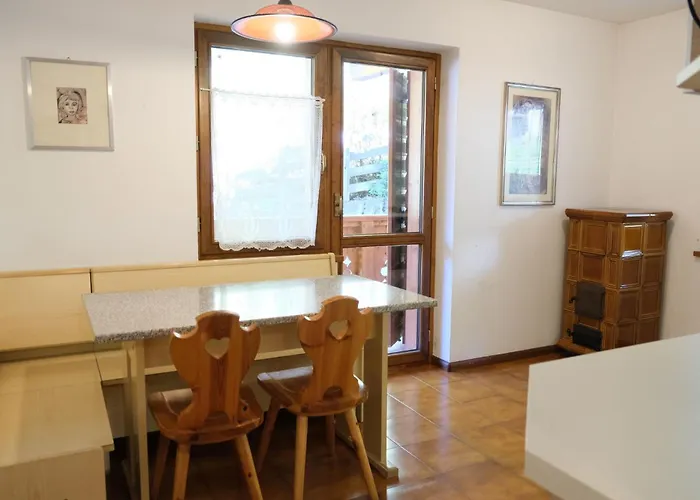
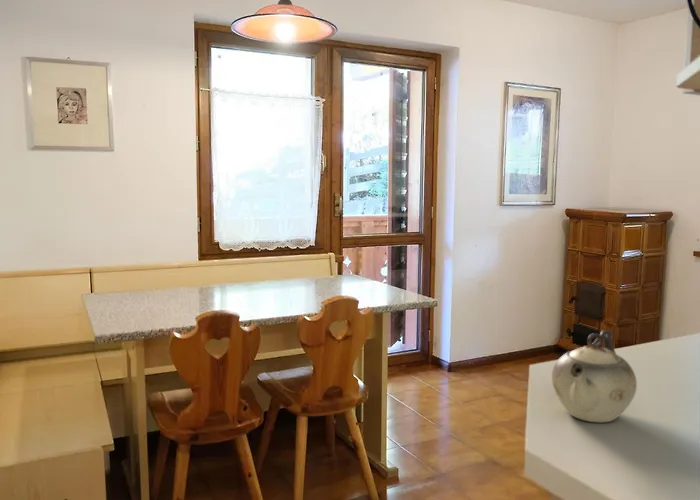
+ teapot (591, 375)
